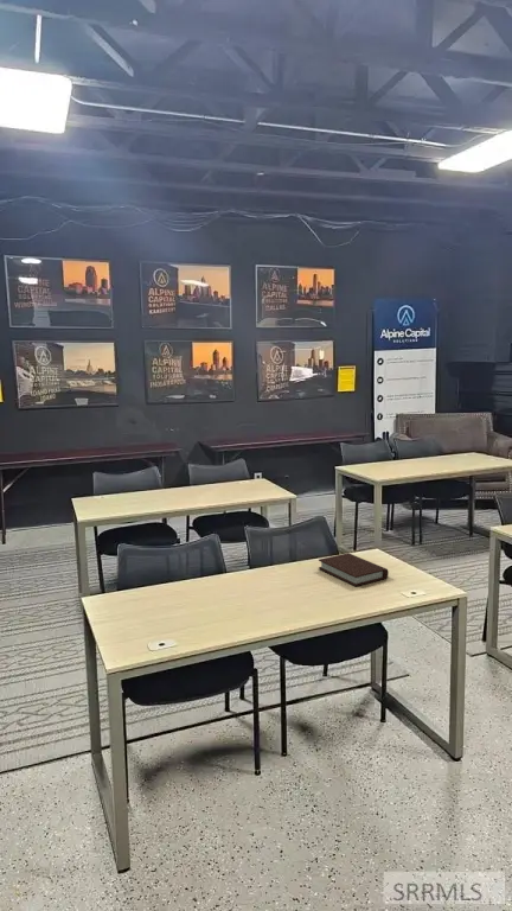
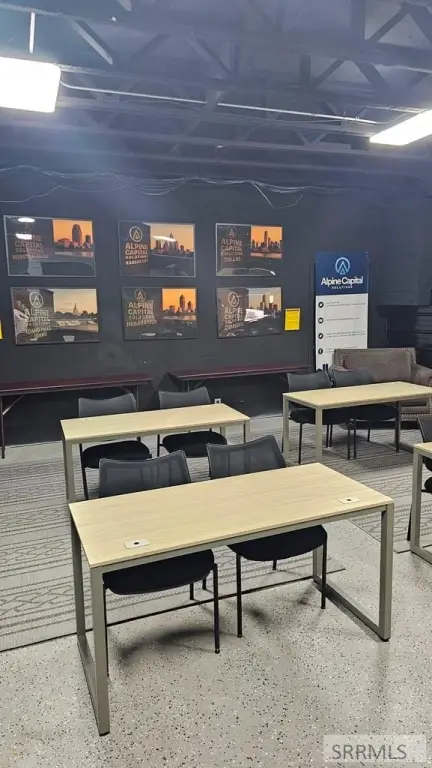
- book (352, 568)
